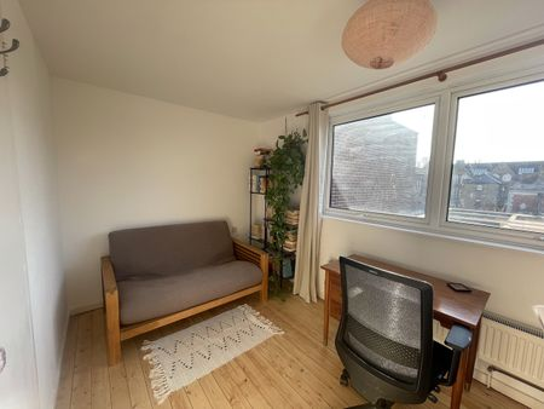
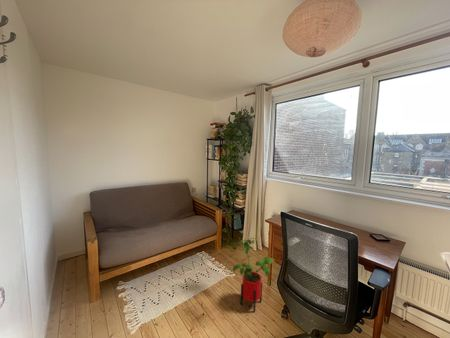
+ house plant (252, 272)
